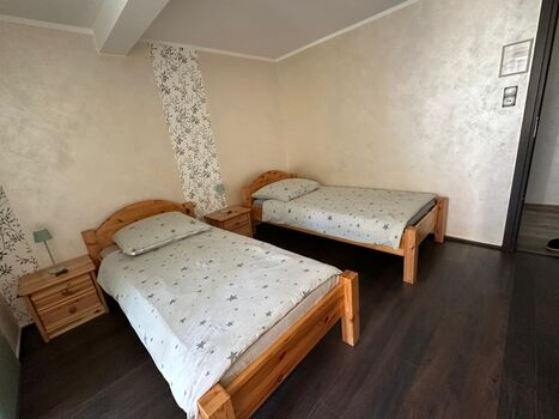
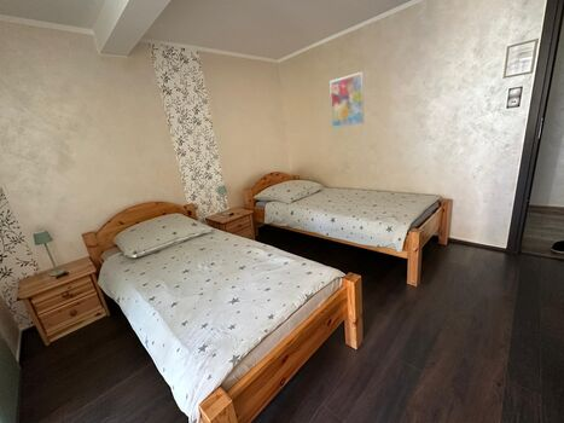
+ wall art (347, 102)
